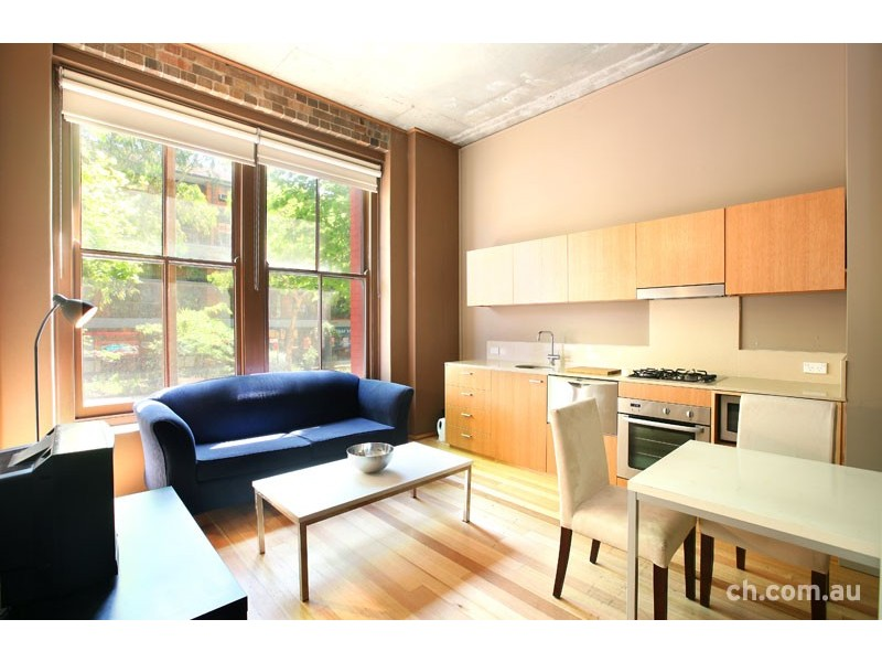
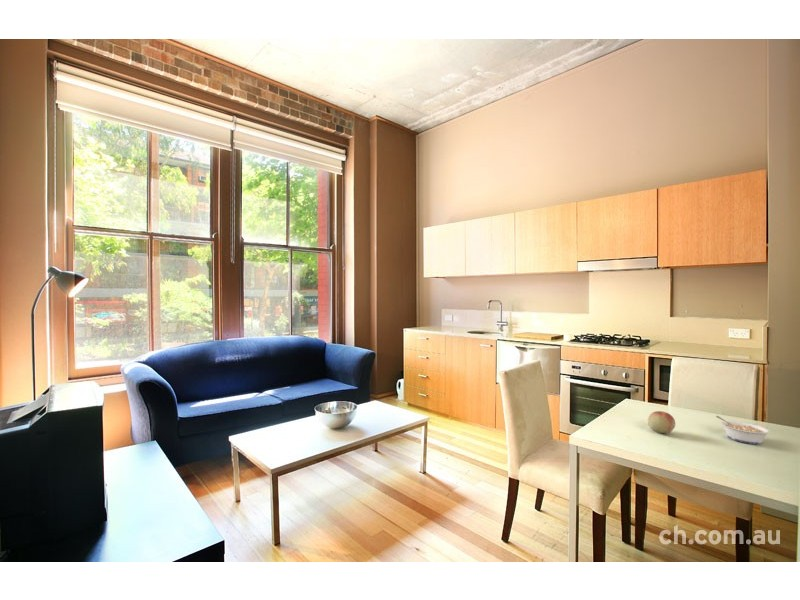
+ fruit (661, 422)
+ legume (742, 431)
